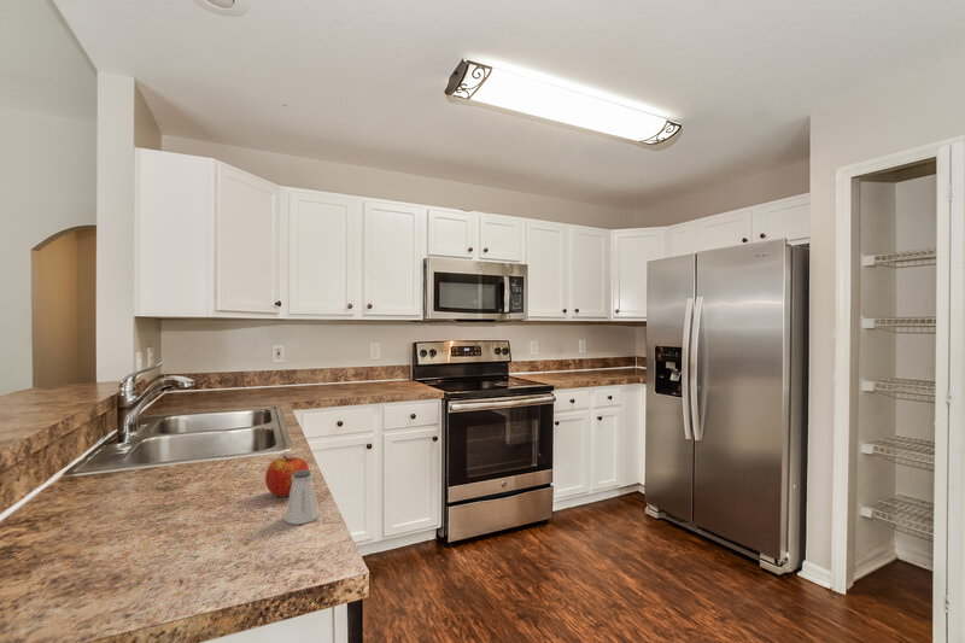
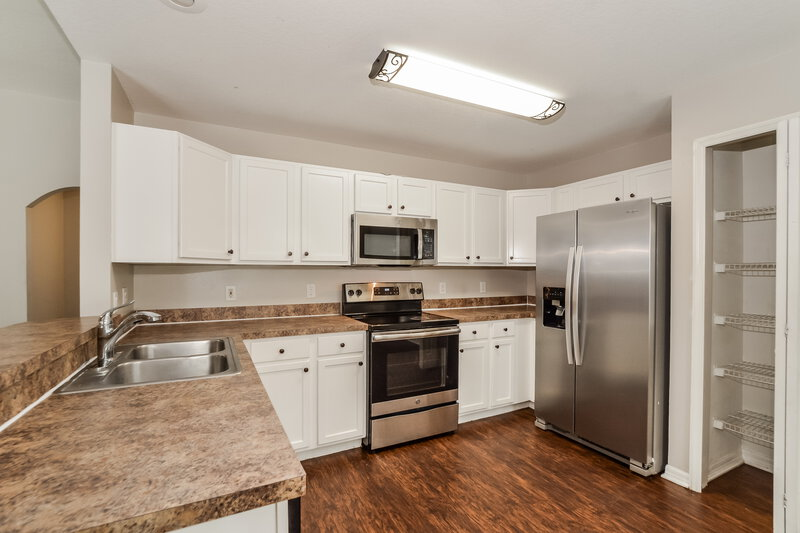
- apple (287, 473)
- saltshaker (302, 495)
